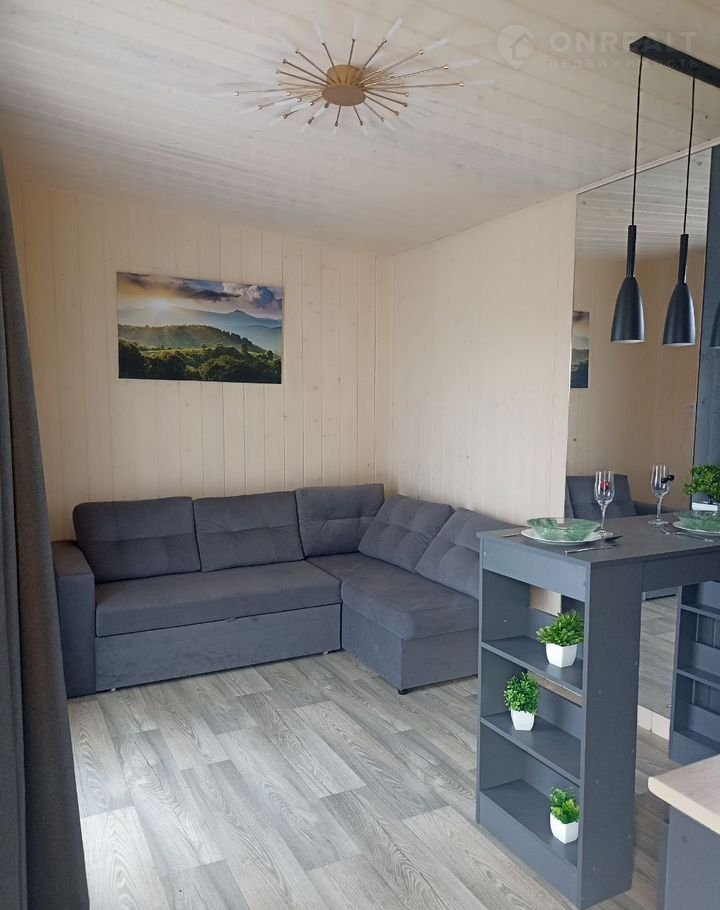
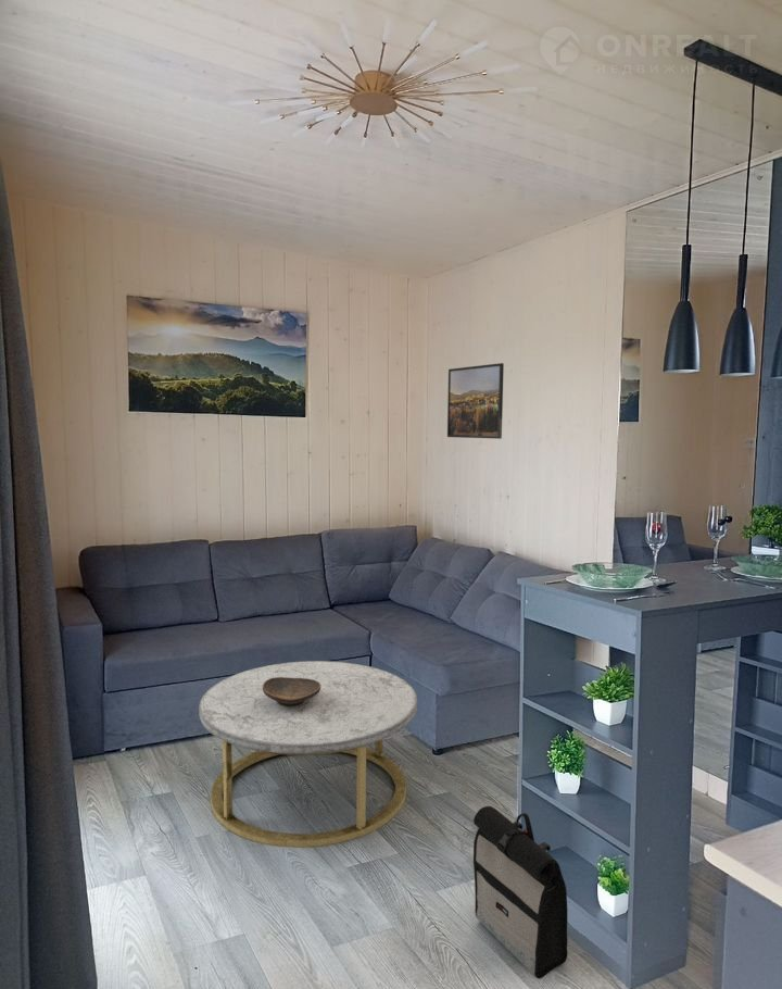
+ coffee table (310, 743)
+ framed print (474, 402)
+ decorative bowl (291, 691)
+ backpack (518, 879)
